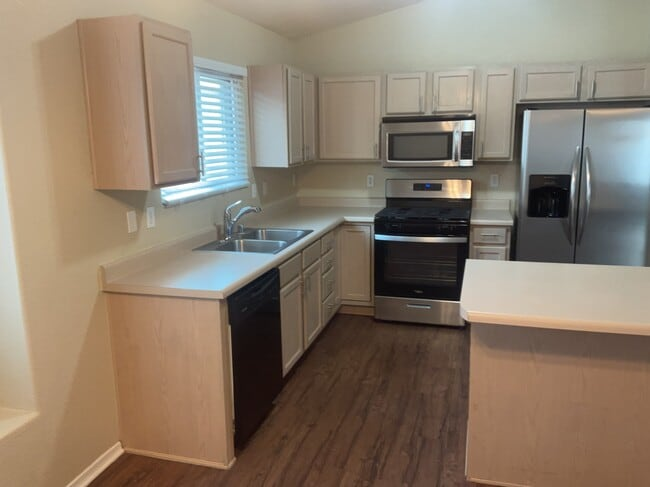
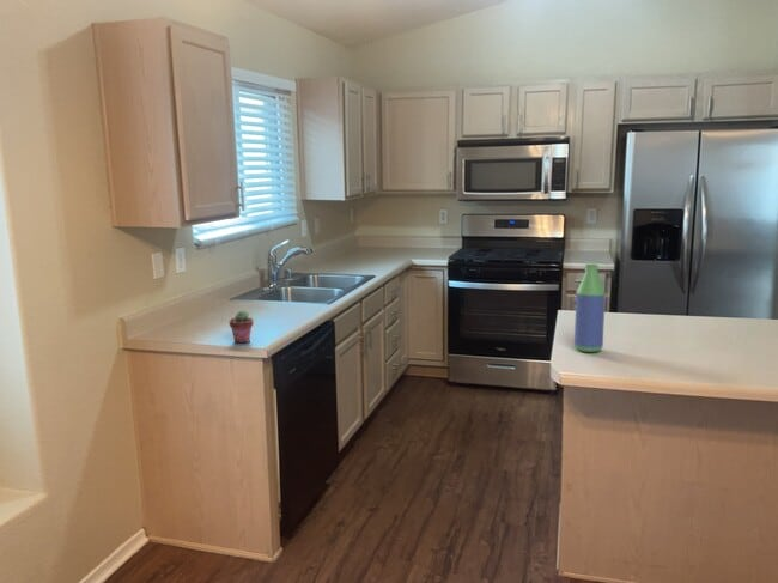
+ potted succulent (241, 326)
+ bottle (589, 308)
